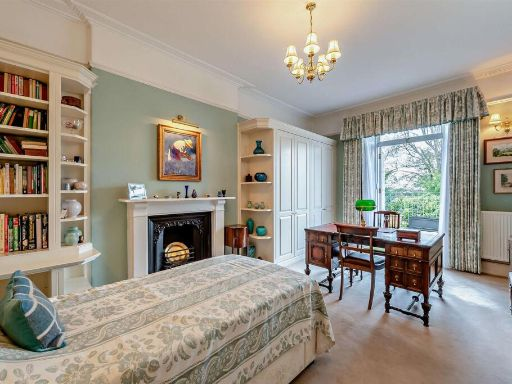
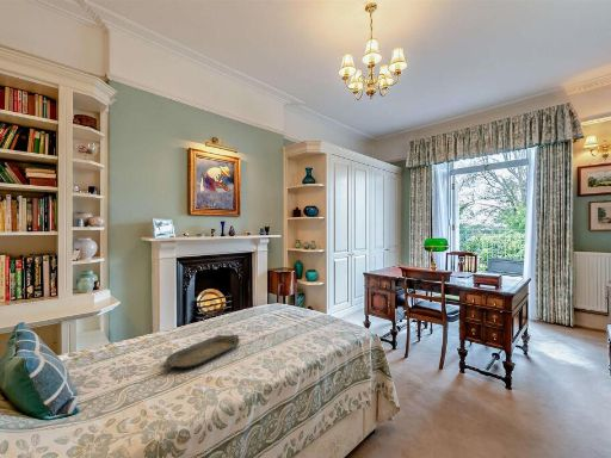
+ serving tray (205, 351)
